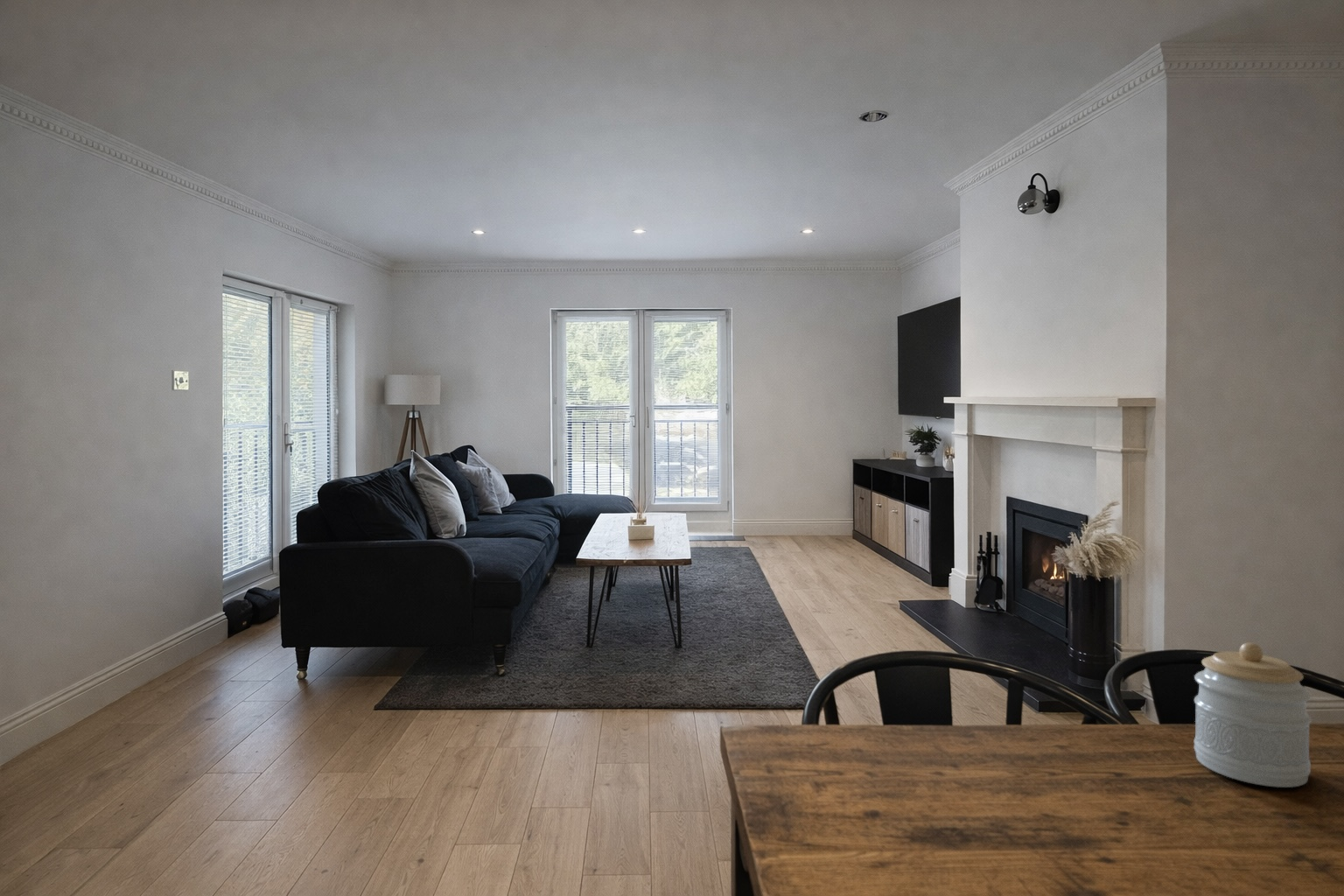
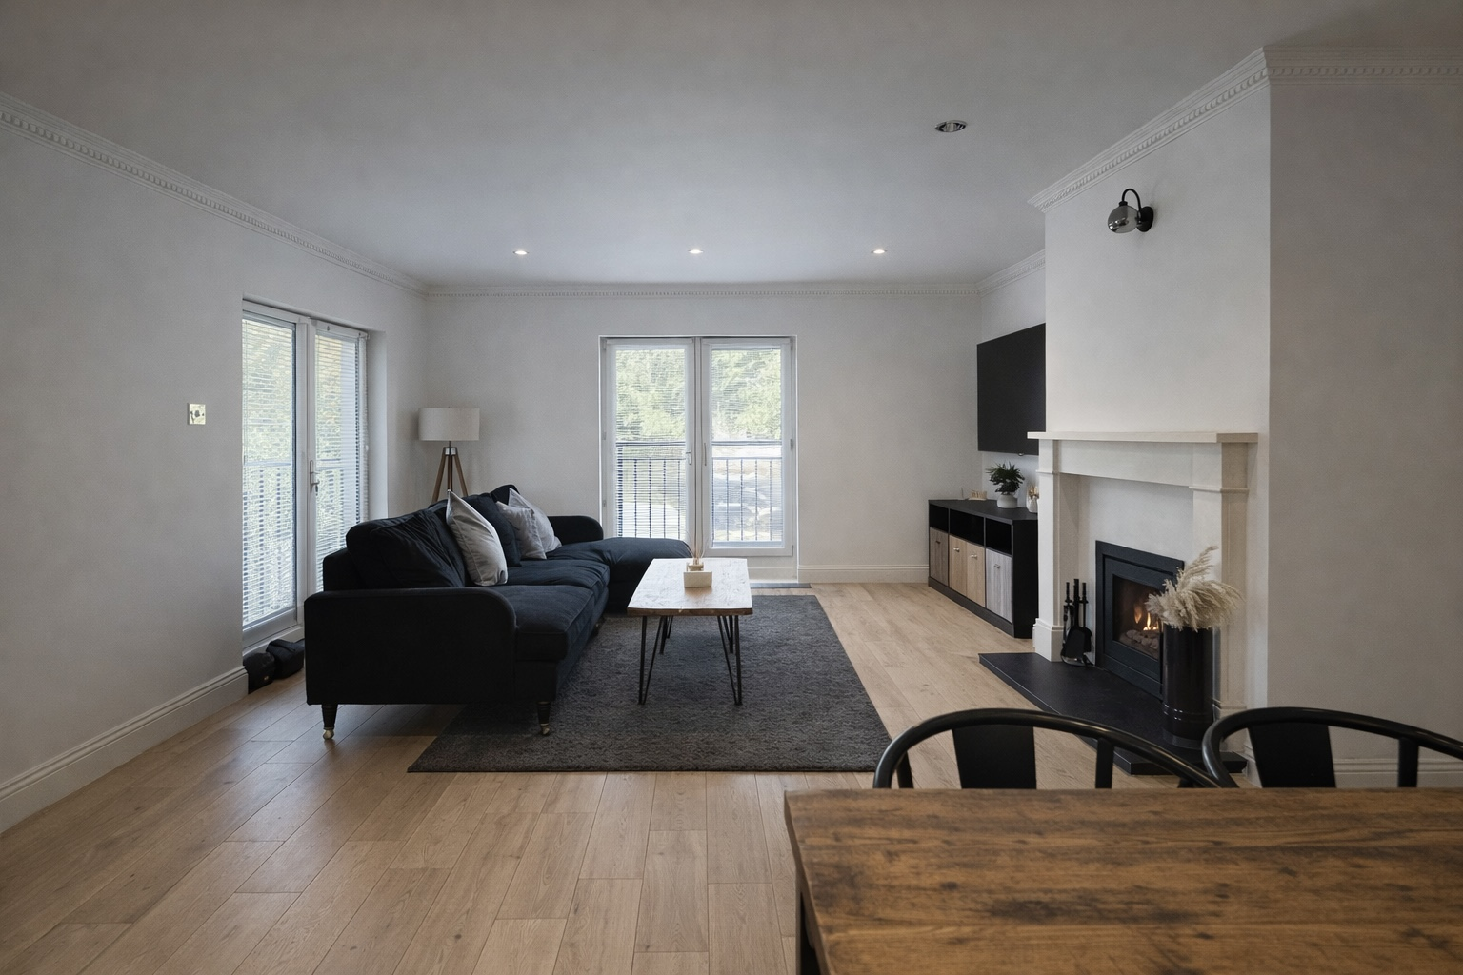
- jar (1250, 705)
